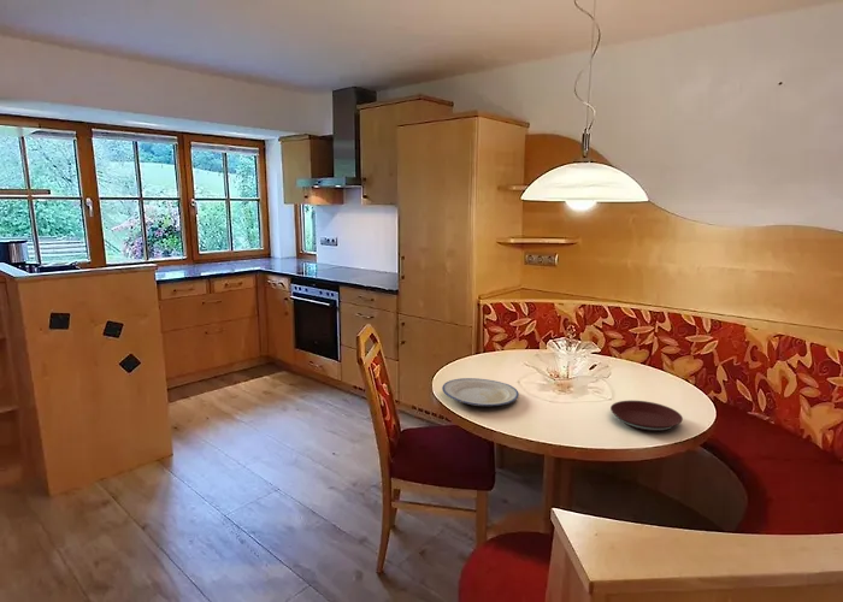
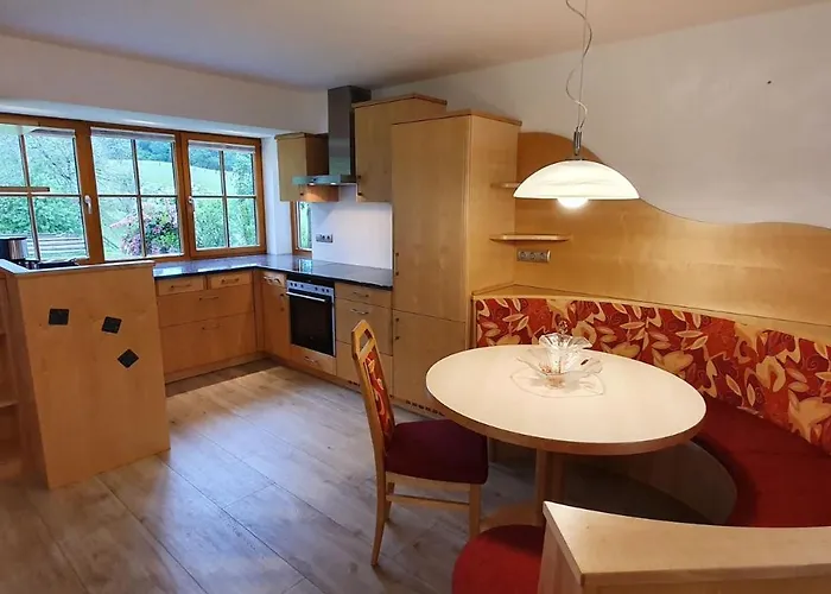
- plate (644, 417)
- plate (479, 393)
